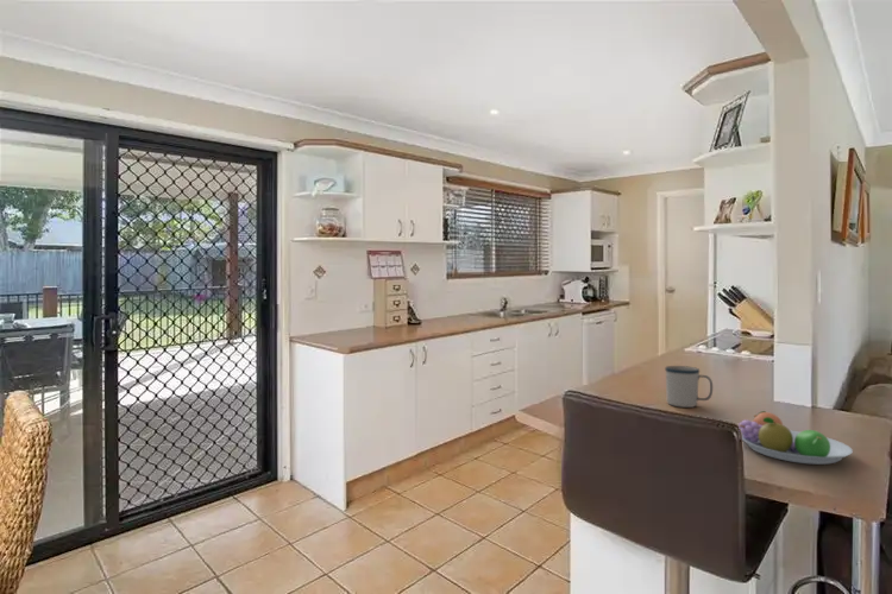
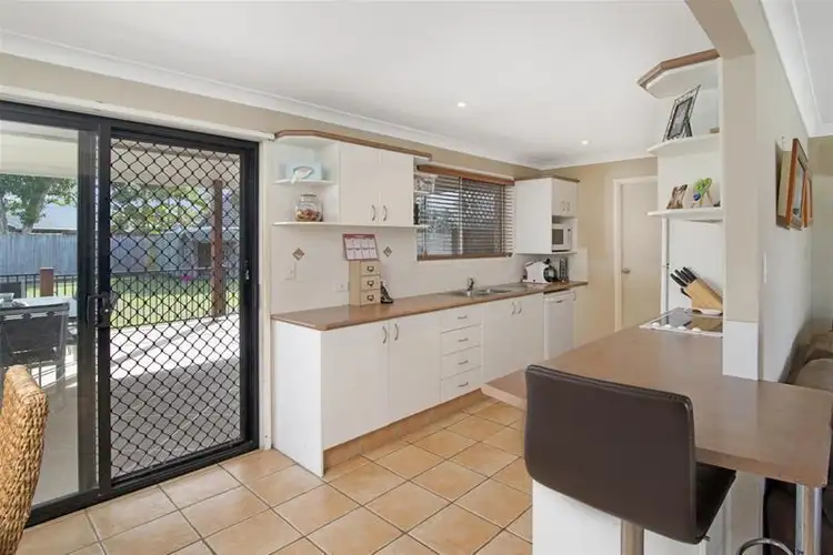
- fruit bowl (792, 434)
- mug (685, 386)
